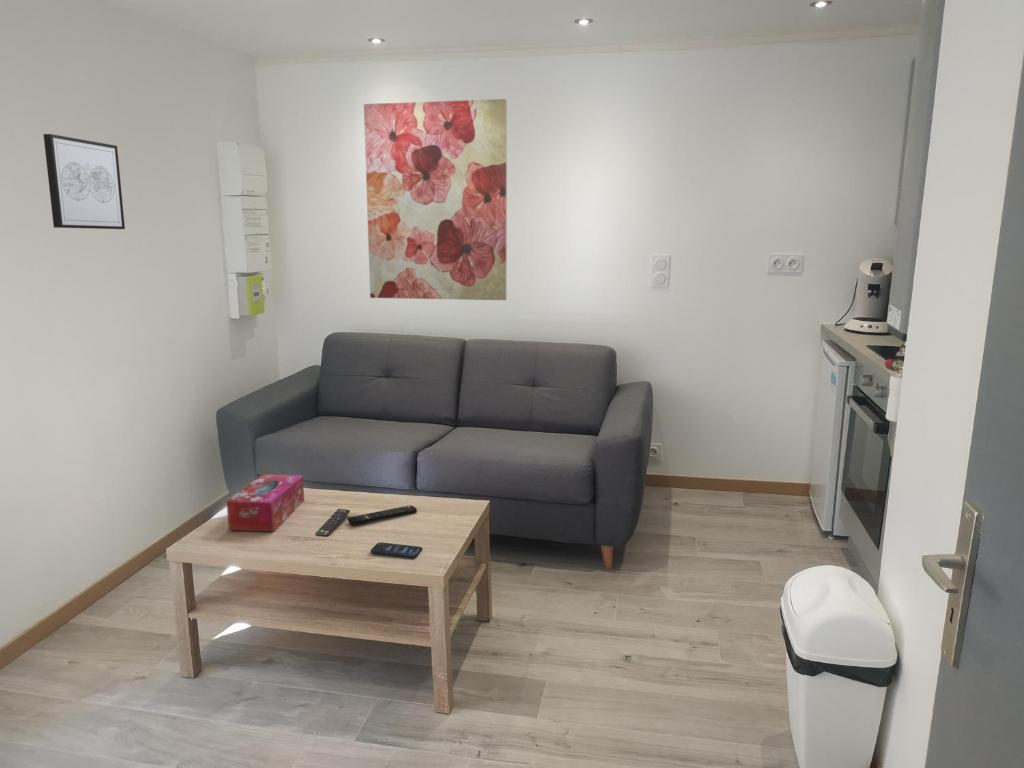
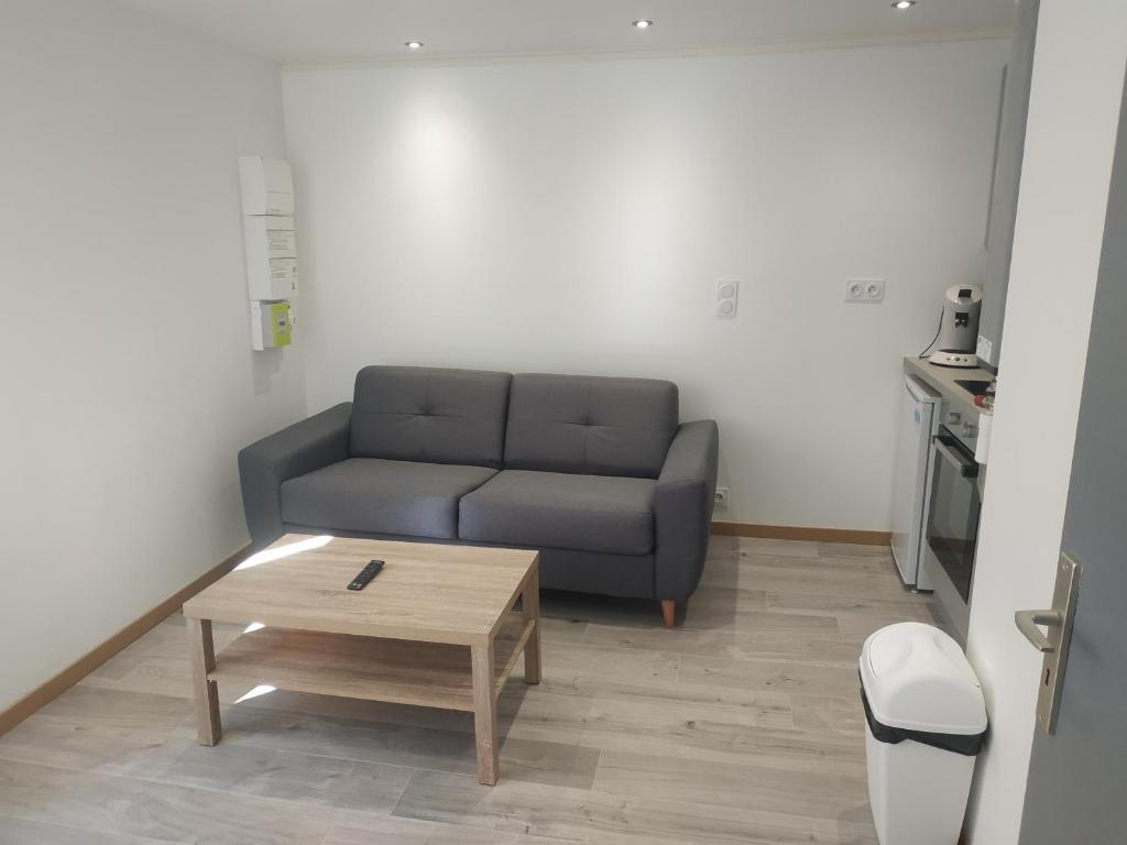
- wall art (435, 202)
- smartphone (396, 550)
- remote control (383, 515)
- tissue box (267, 501)
- wall art (86, 184)
